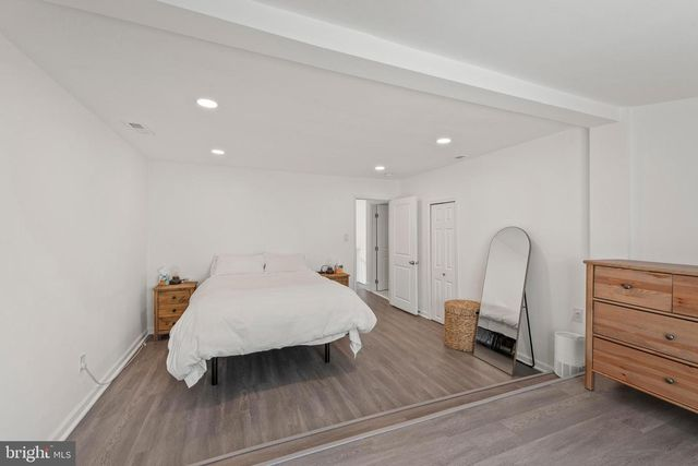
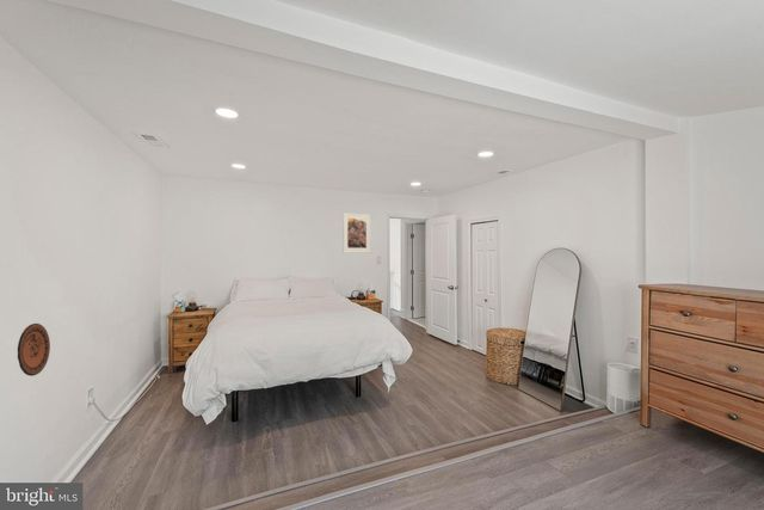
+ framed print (357, 233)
+ decorative plate (33, 349)
